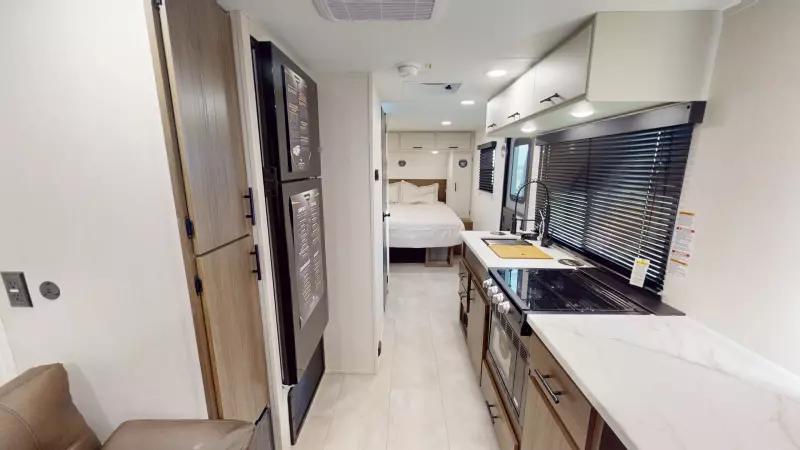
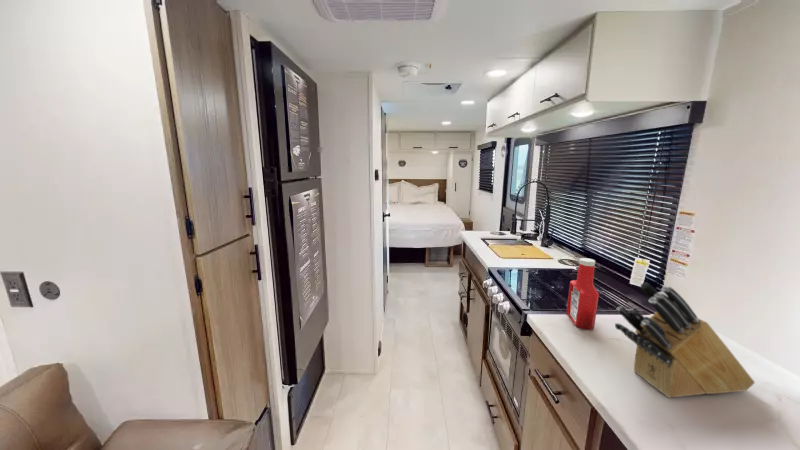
+ soap bottle (583, 290)
+ knife block (684, 333)
